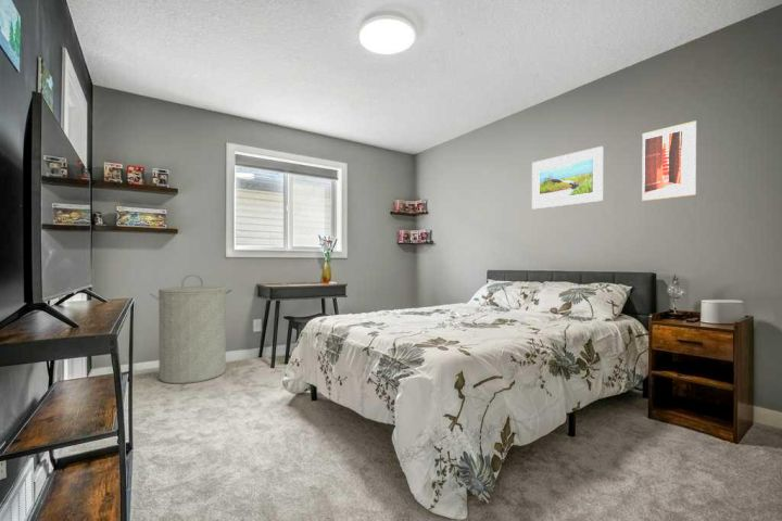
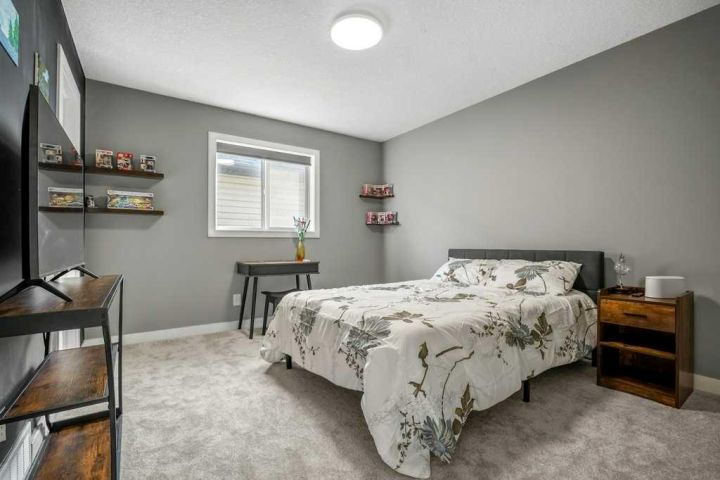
- laundry hamper (193, 323)
- wall art (667, 163)
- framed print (565, 179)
